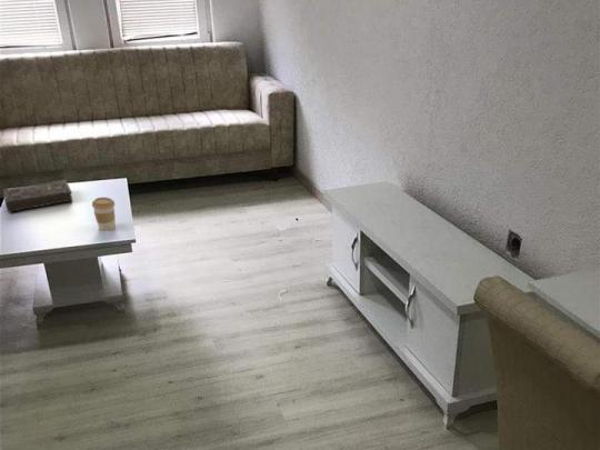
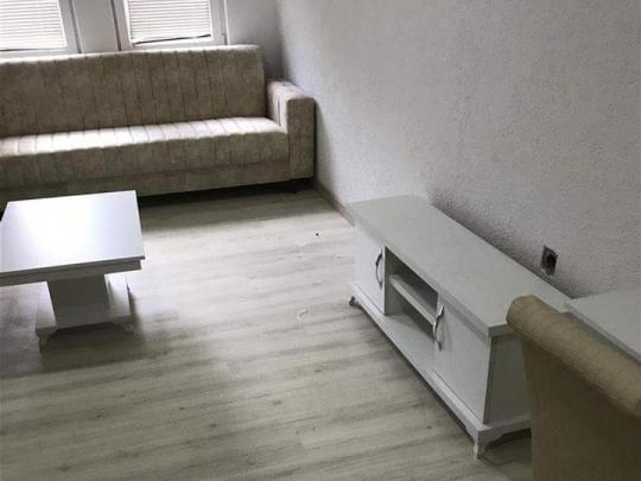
- coffee cup (104, 213)
- book (38, 196)
